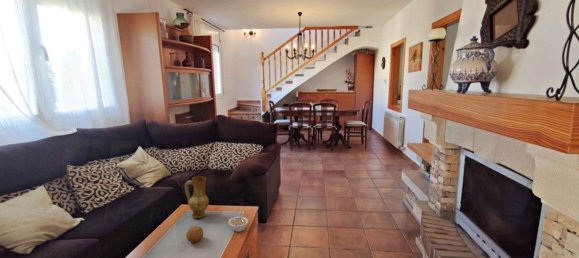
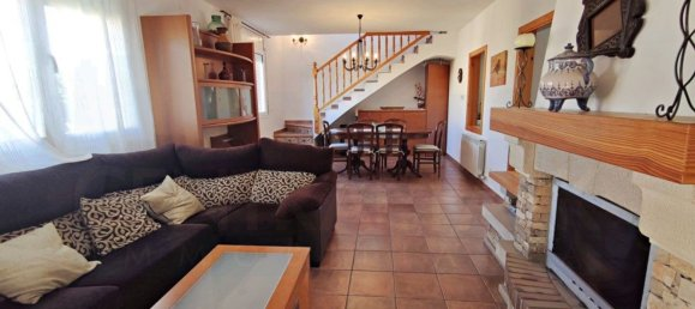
- legume (238, 223)
- ceramic jug (197, 197)
- fruit (194, 234)
